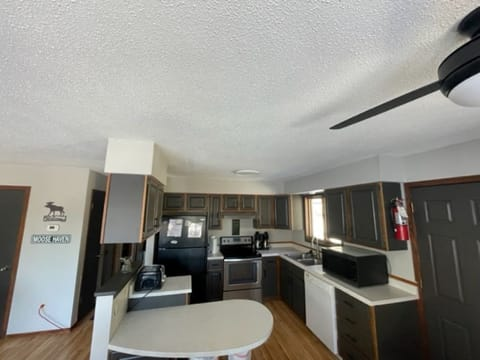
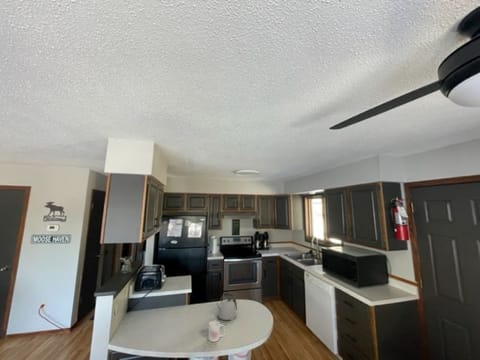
+ kettle (226, 304)
+ mug (216, 330)
